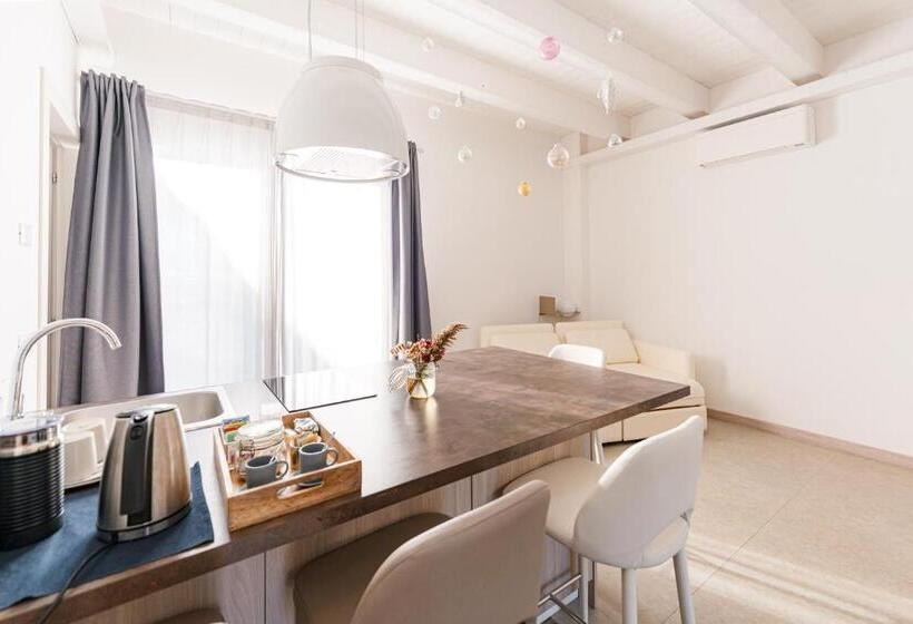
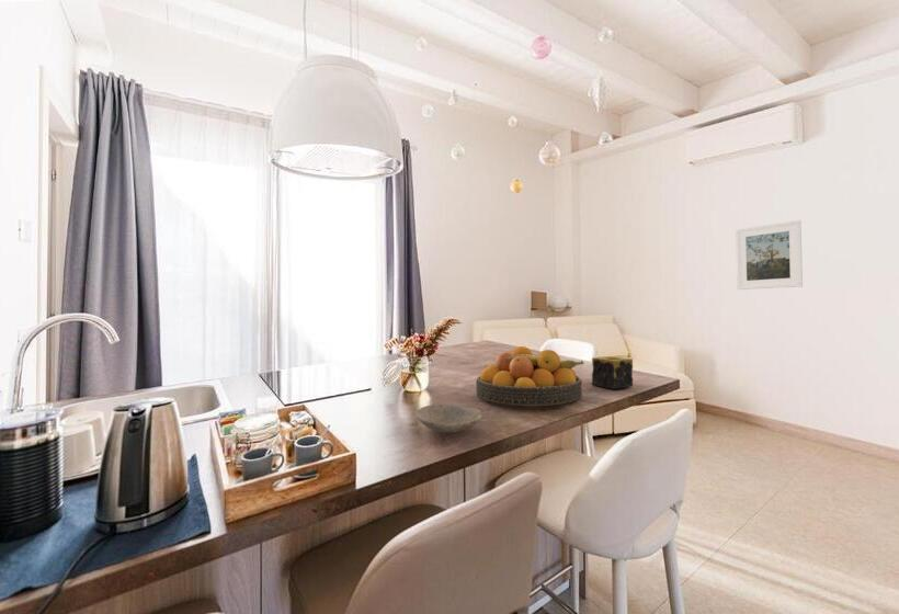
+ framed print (767, 257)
+ bowl (448, 420)
+ candle (612, 372)
+ fruit bowl (527, 371)
